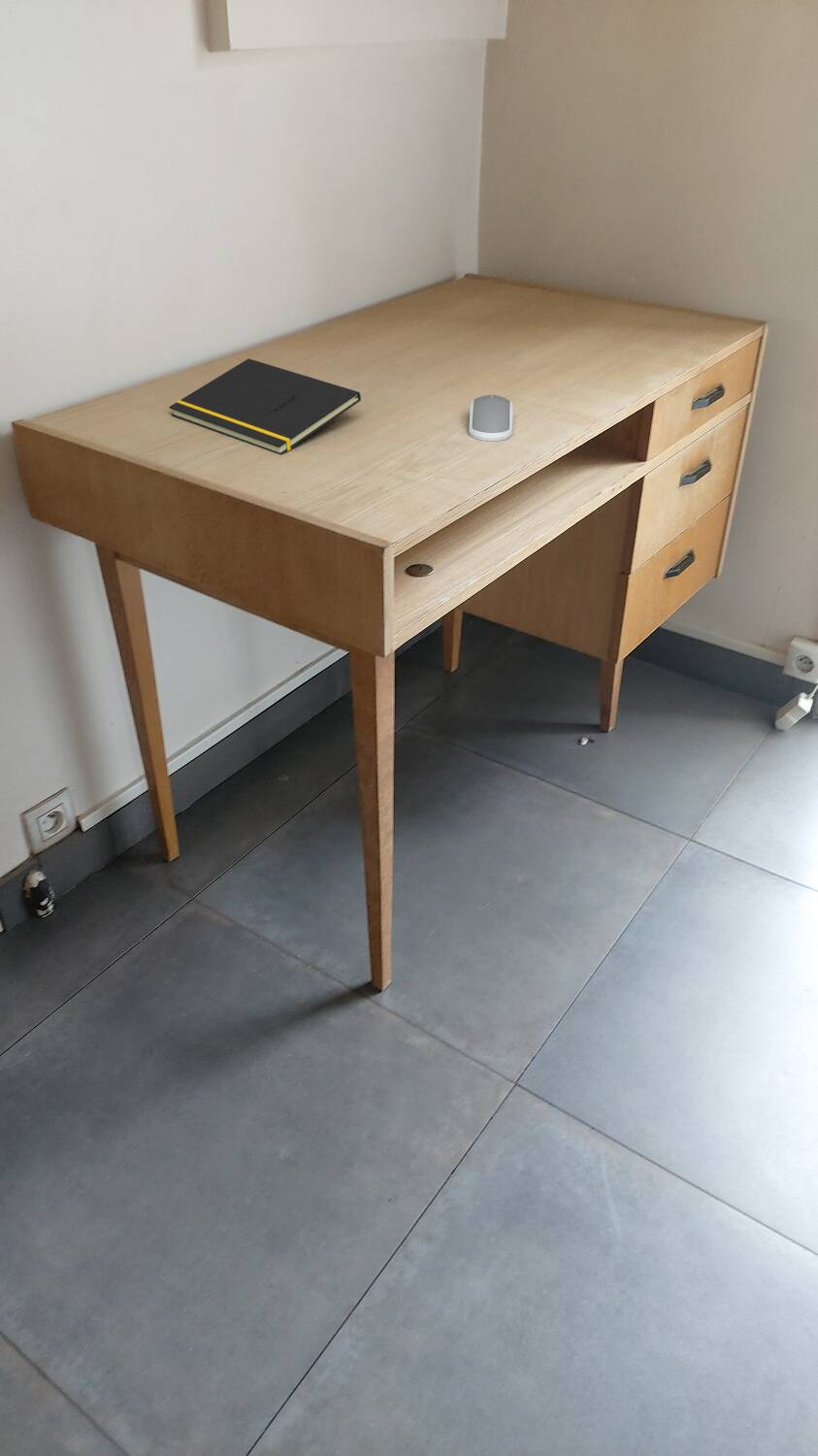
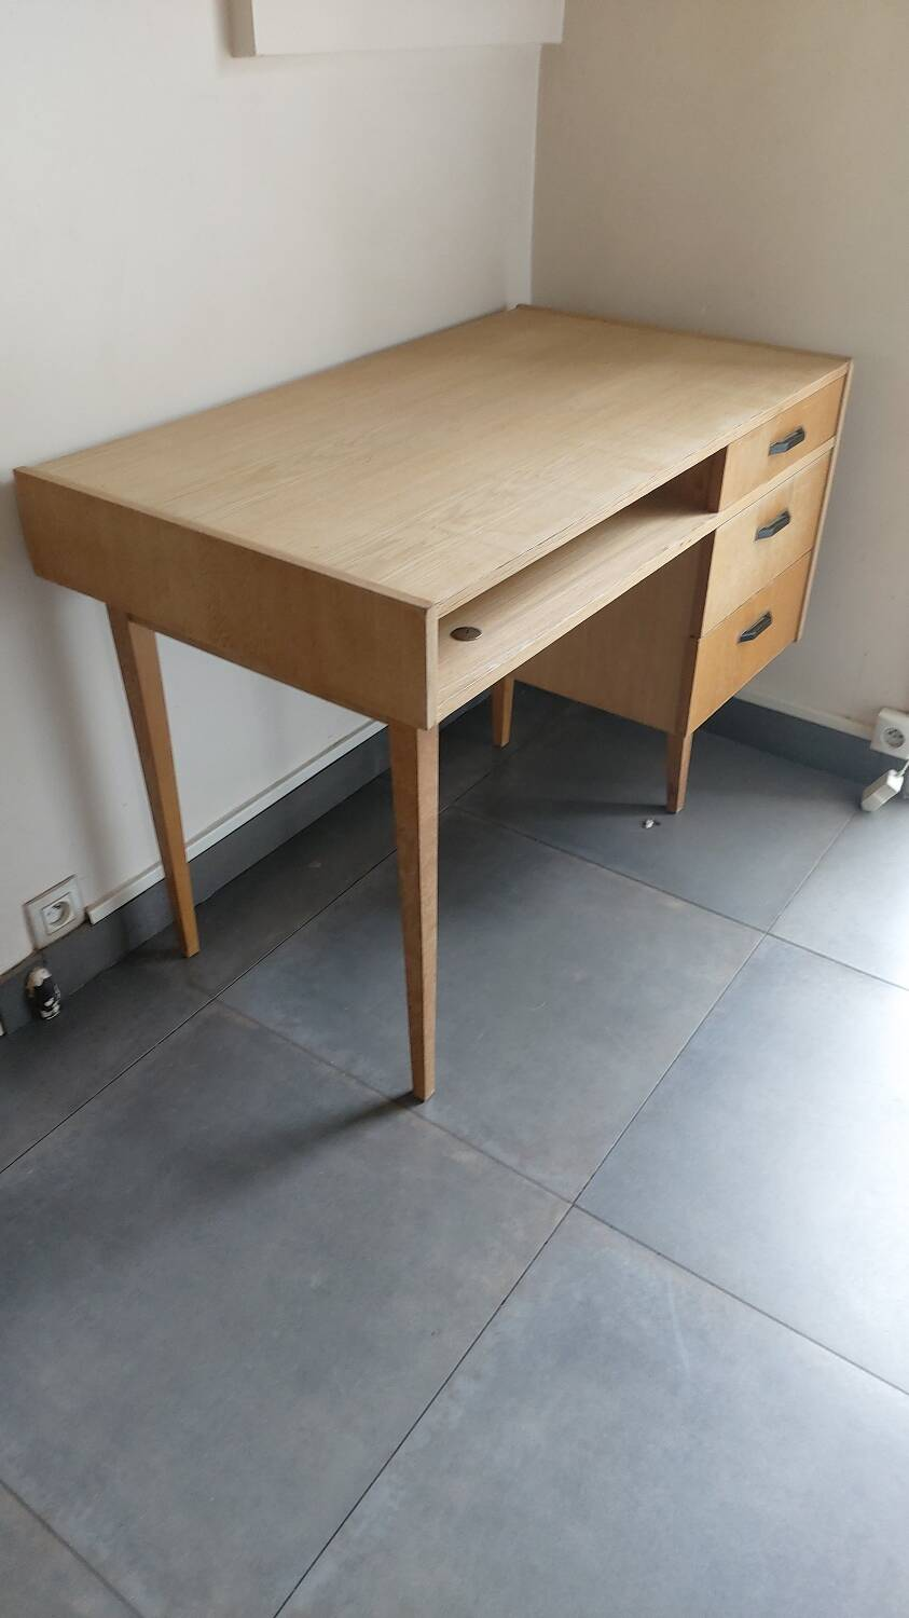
- notepad (264, 404)
- computer mouse (491, 412)
